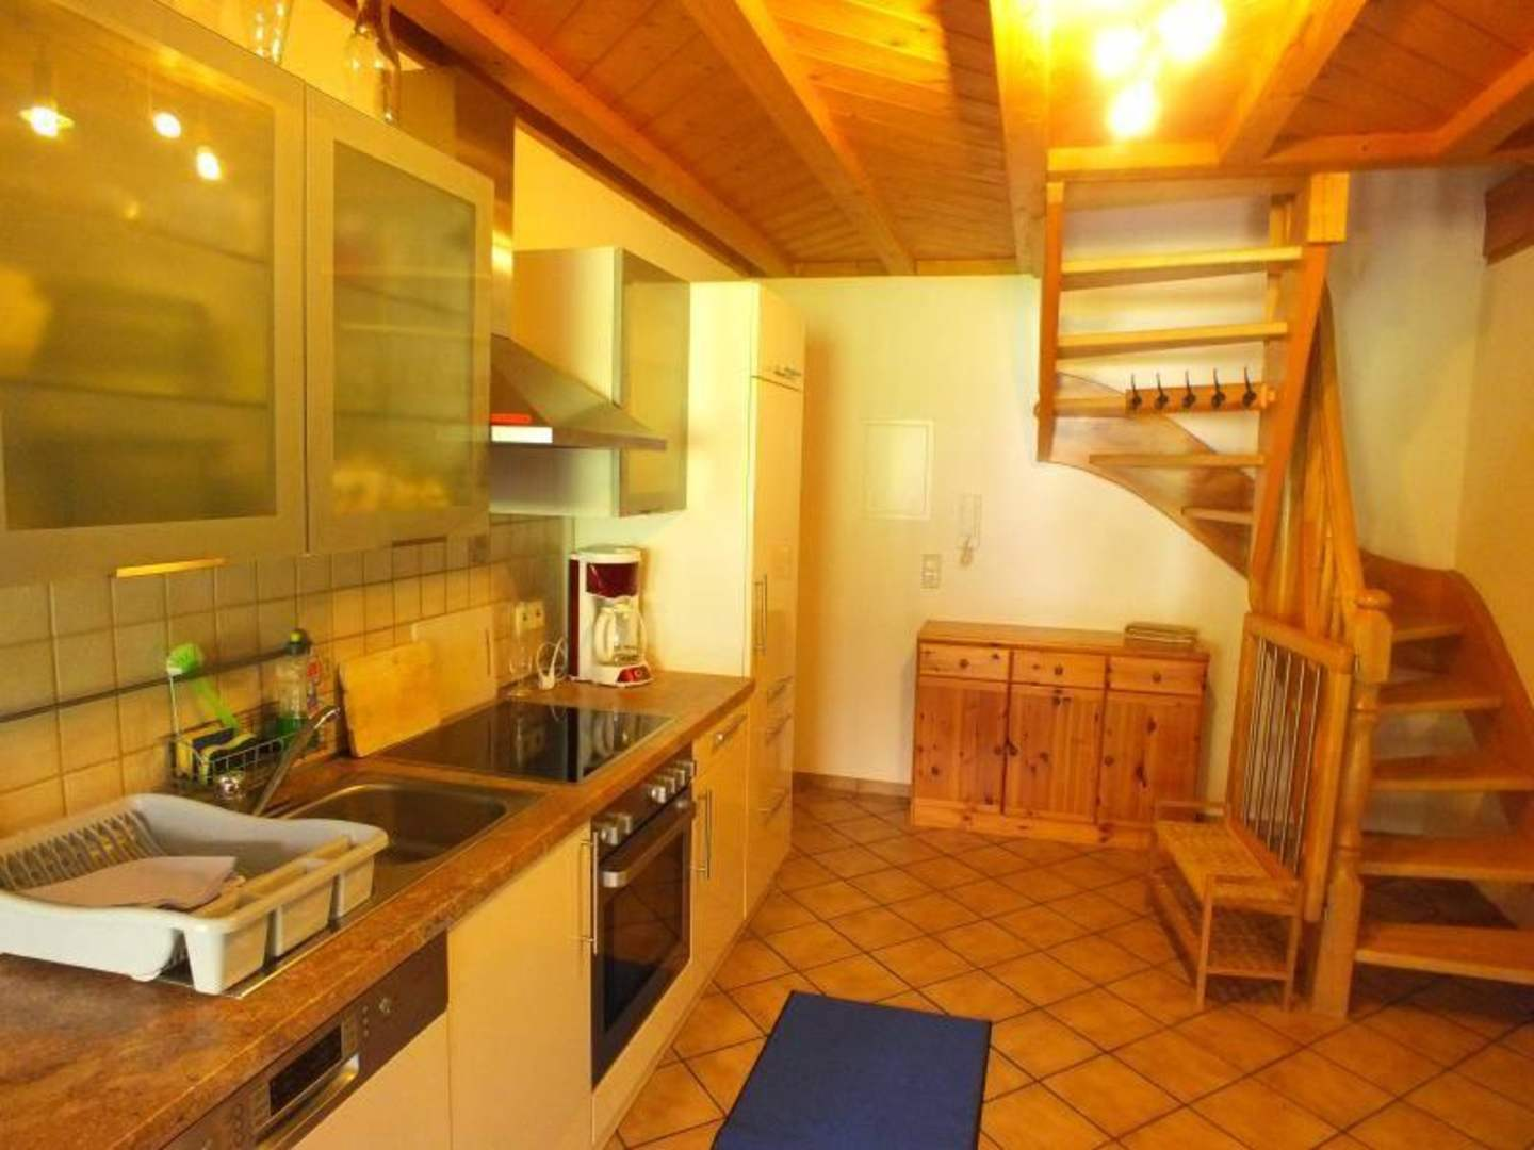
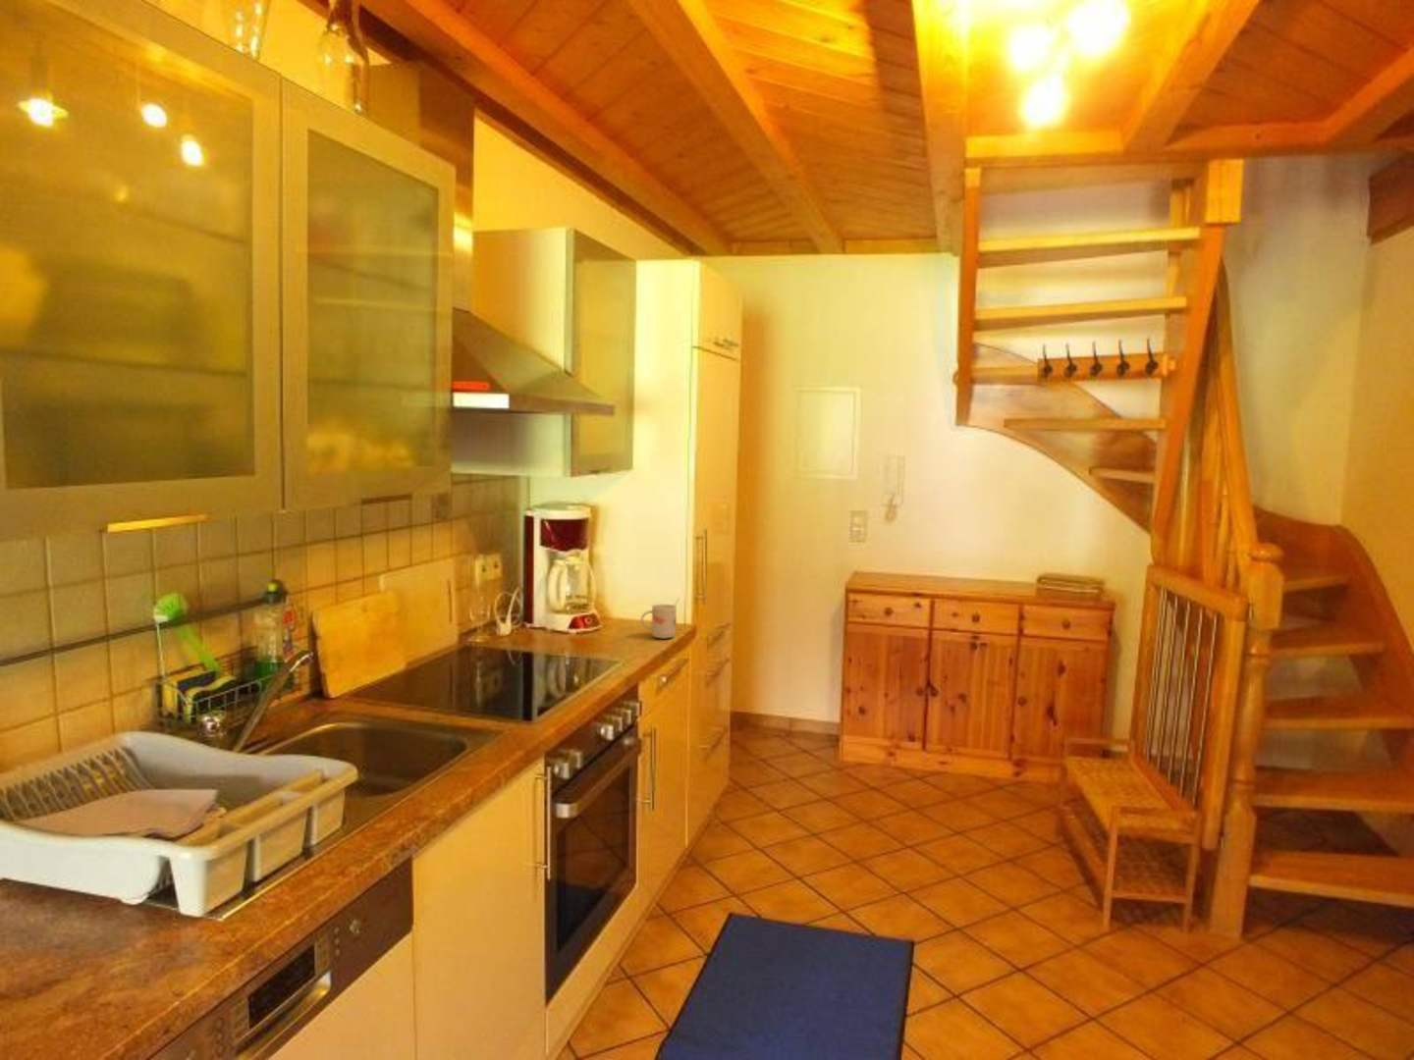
+ mug (660, 617)
